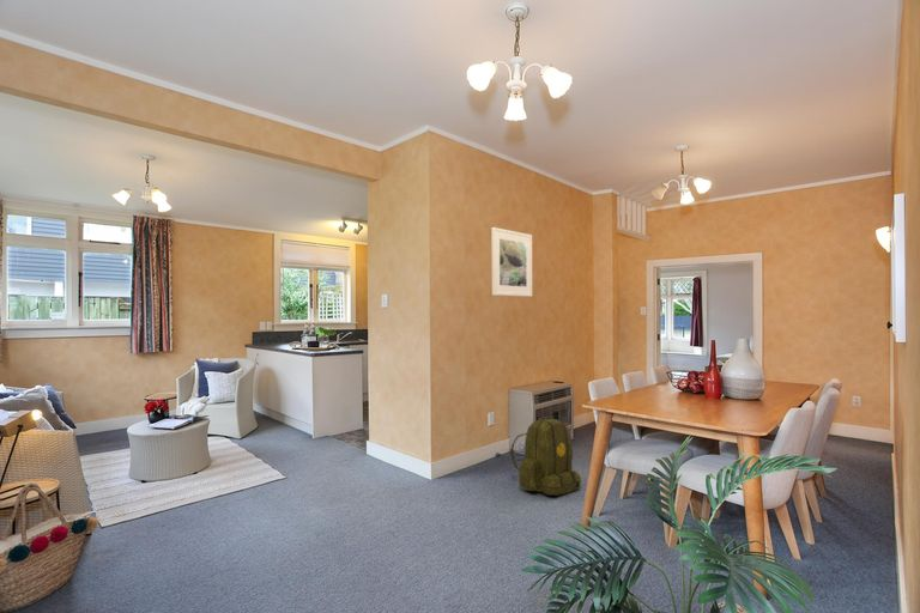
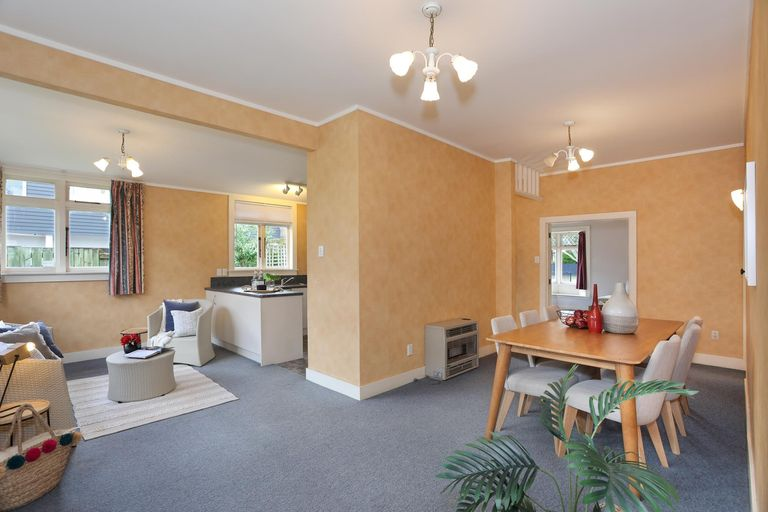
- backpack (544, 450)
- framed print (513, 263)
